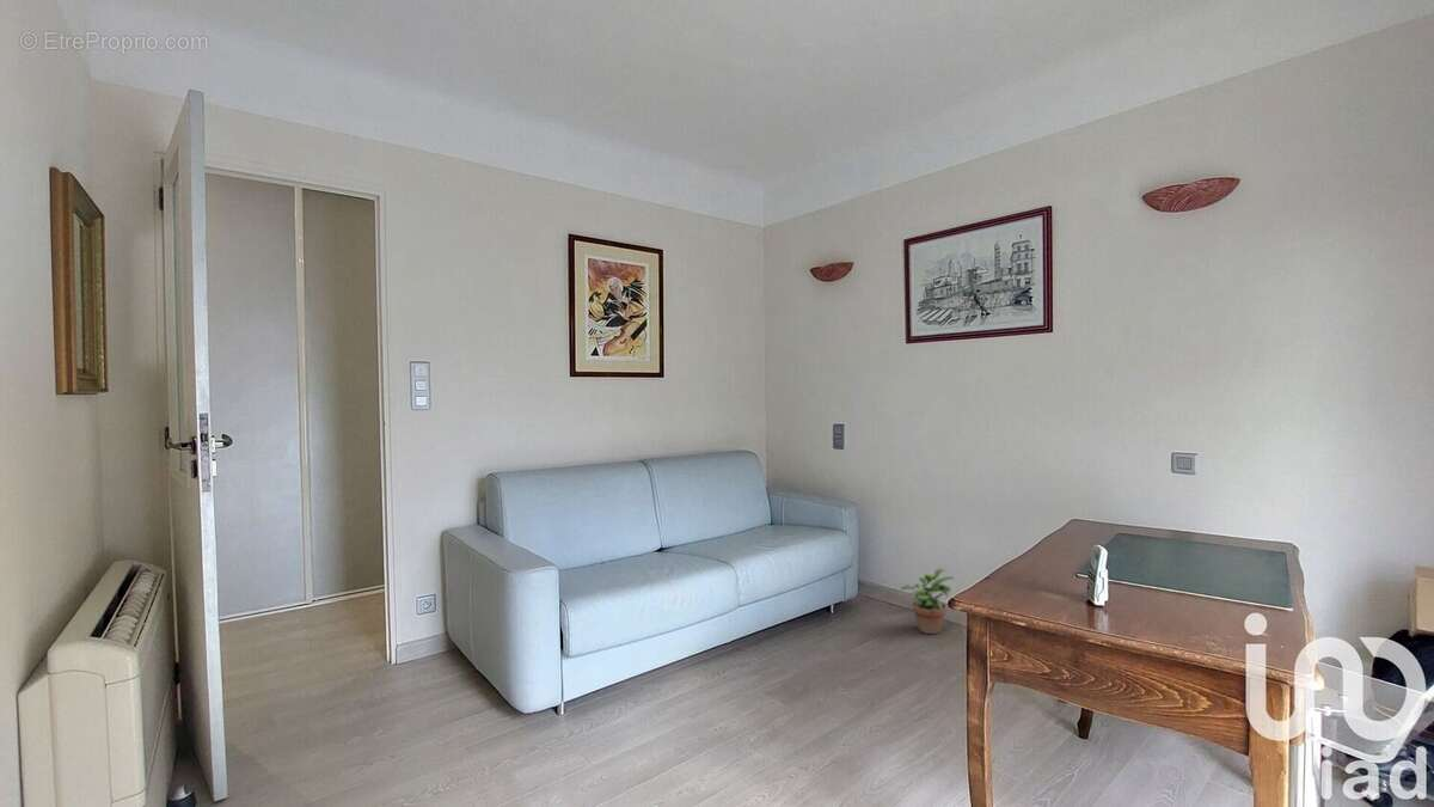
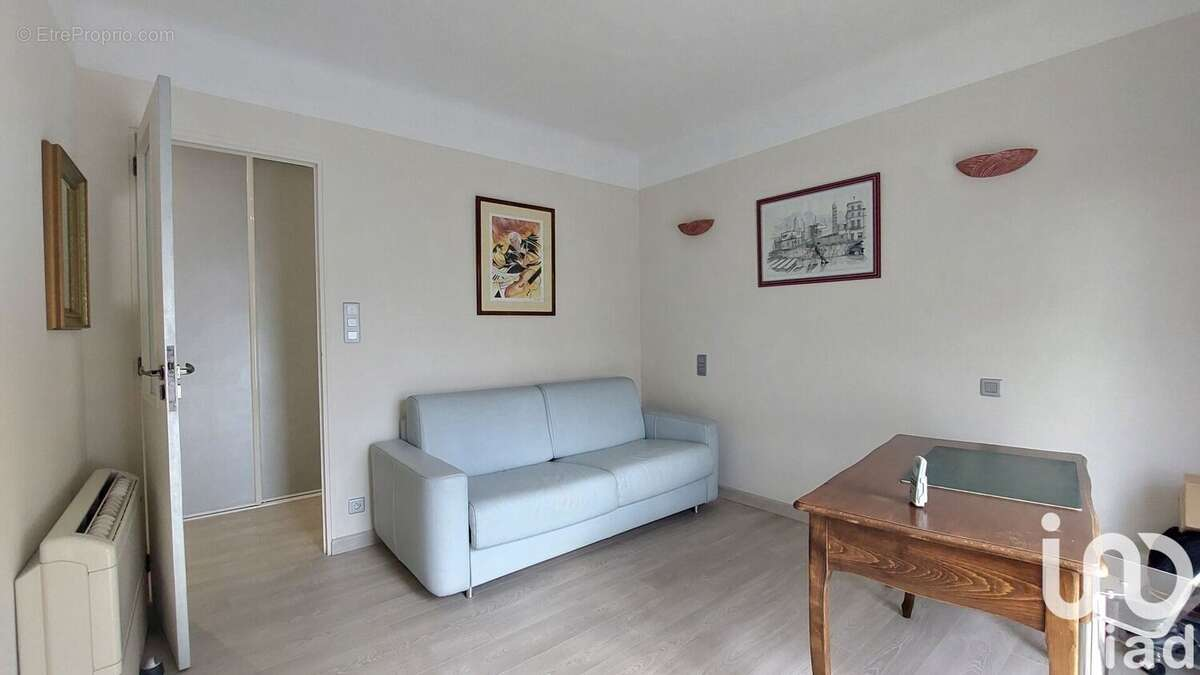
- potted plant (927, 598)
